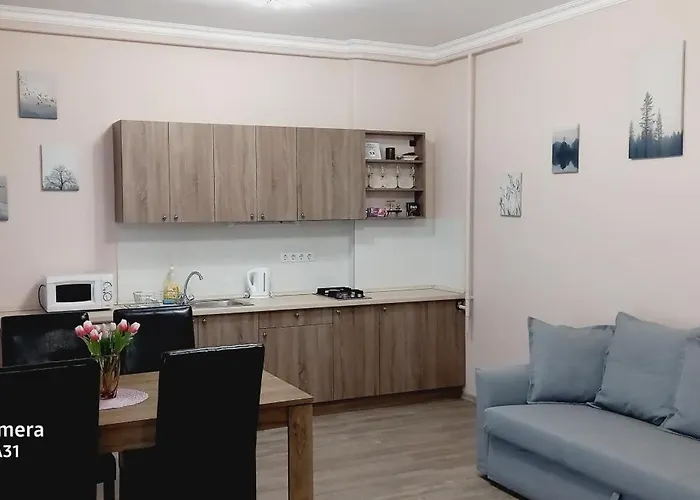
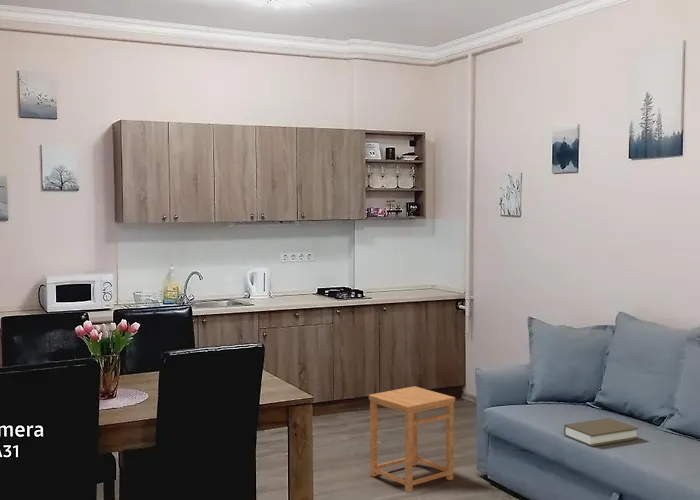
+ book (600, 431)
+ side table (411, 436)
